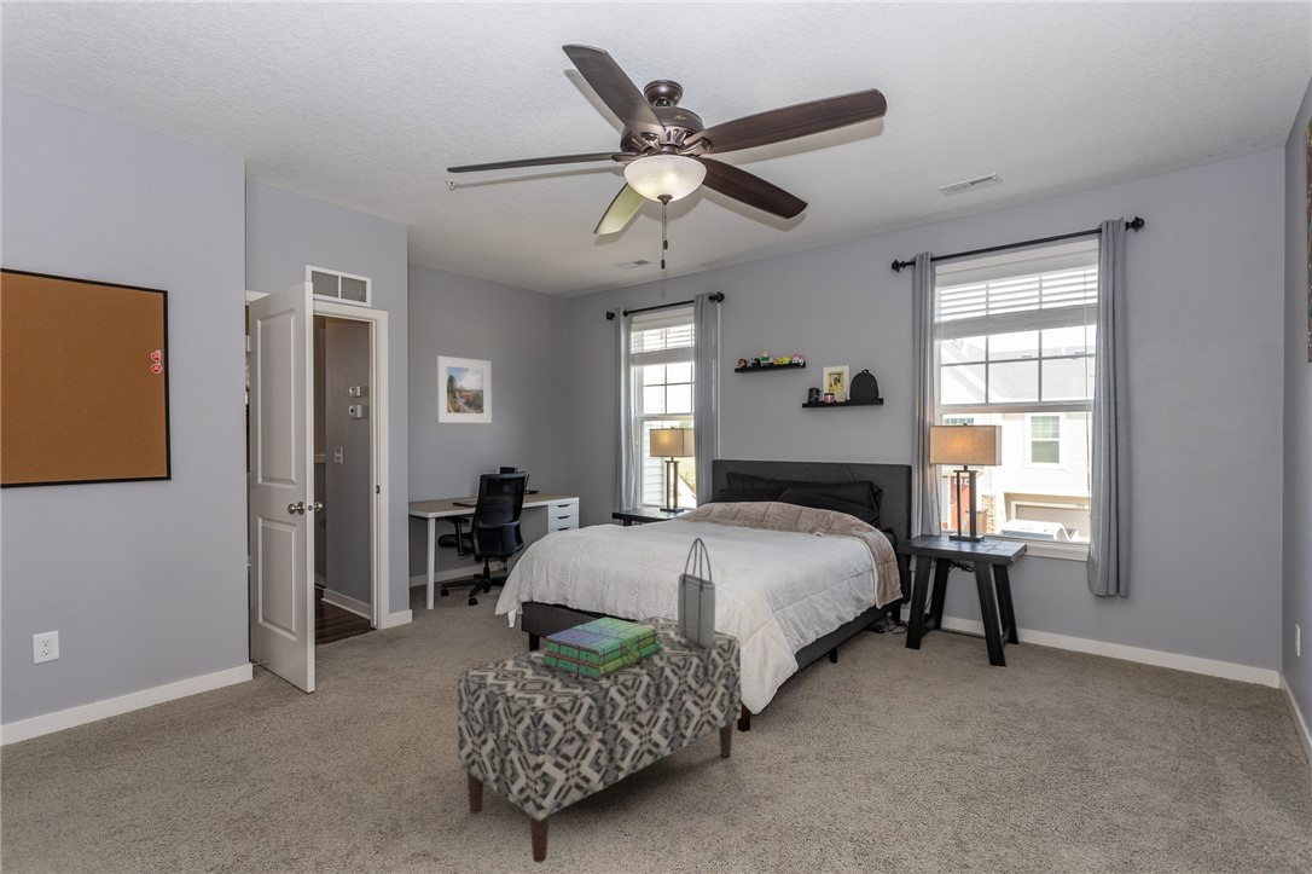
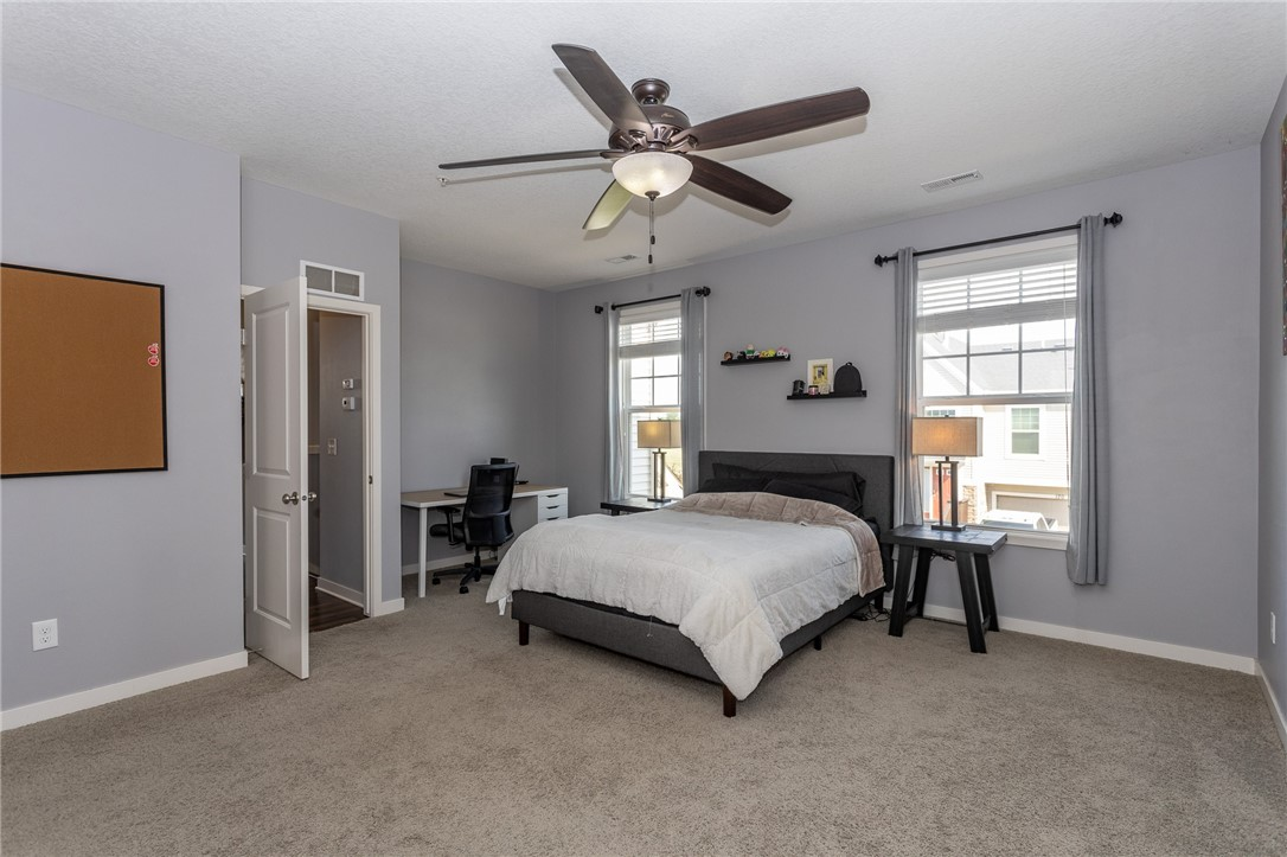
- tote bag (695, 590)
- stack of books (602, 644)
- bench (610, 716)
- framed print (465, 390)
